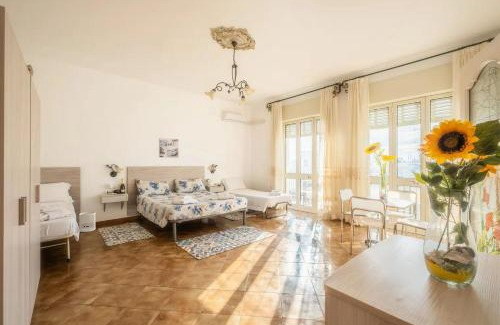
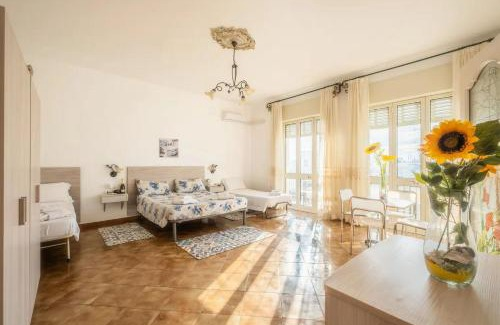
- wastebasket (87, 222)
